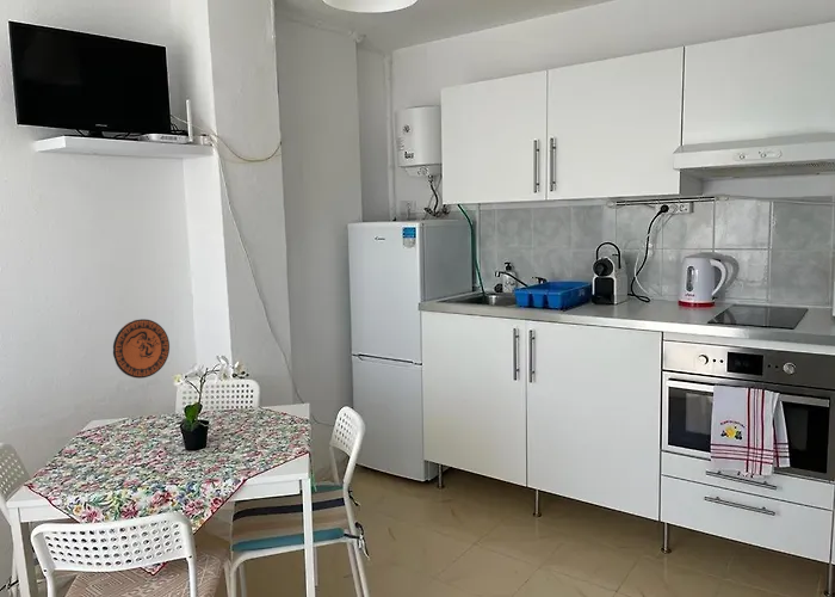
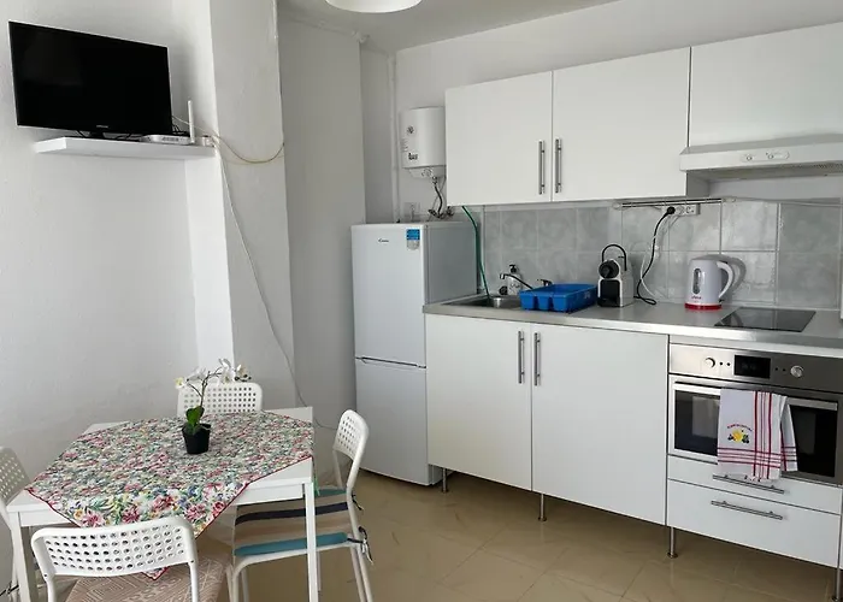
- decorative plate (141, 347)
